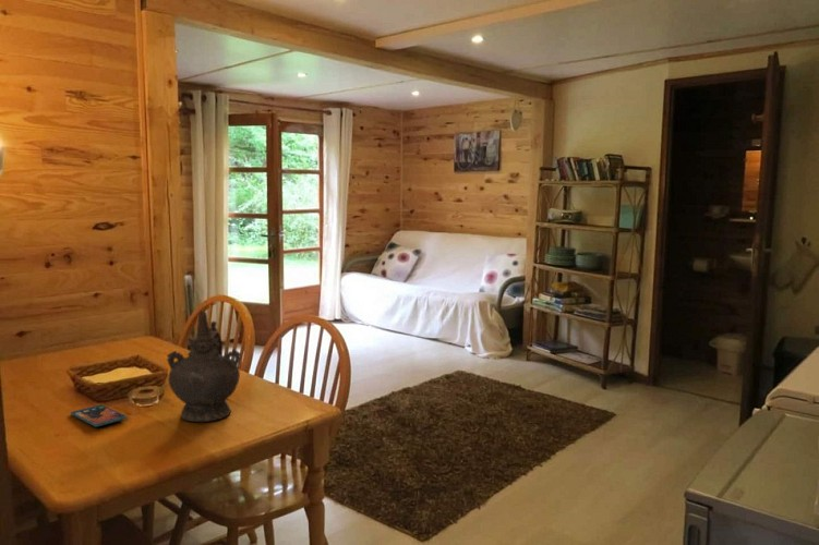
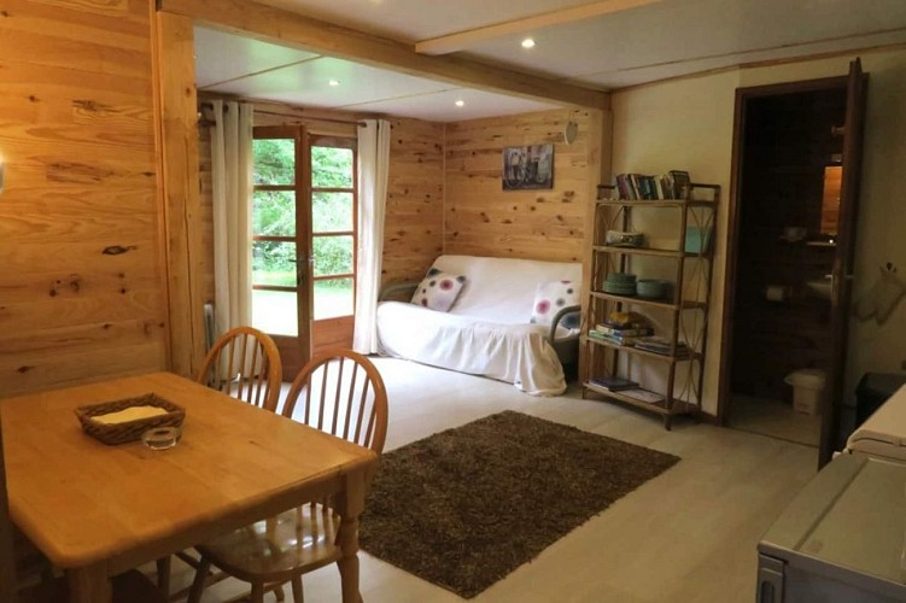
- ceremonial vessel (205, 362)
- smartphone (98, 414)
